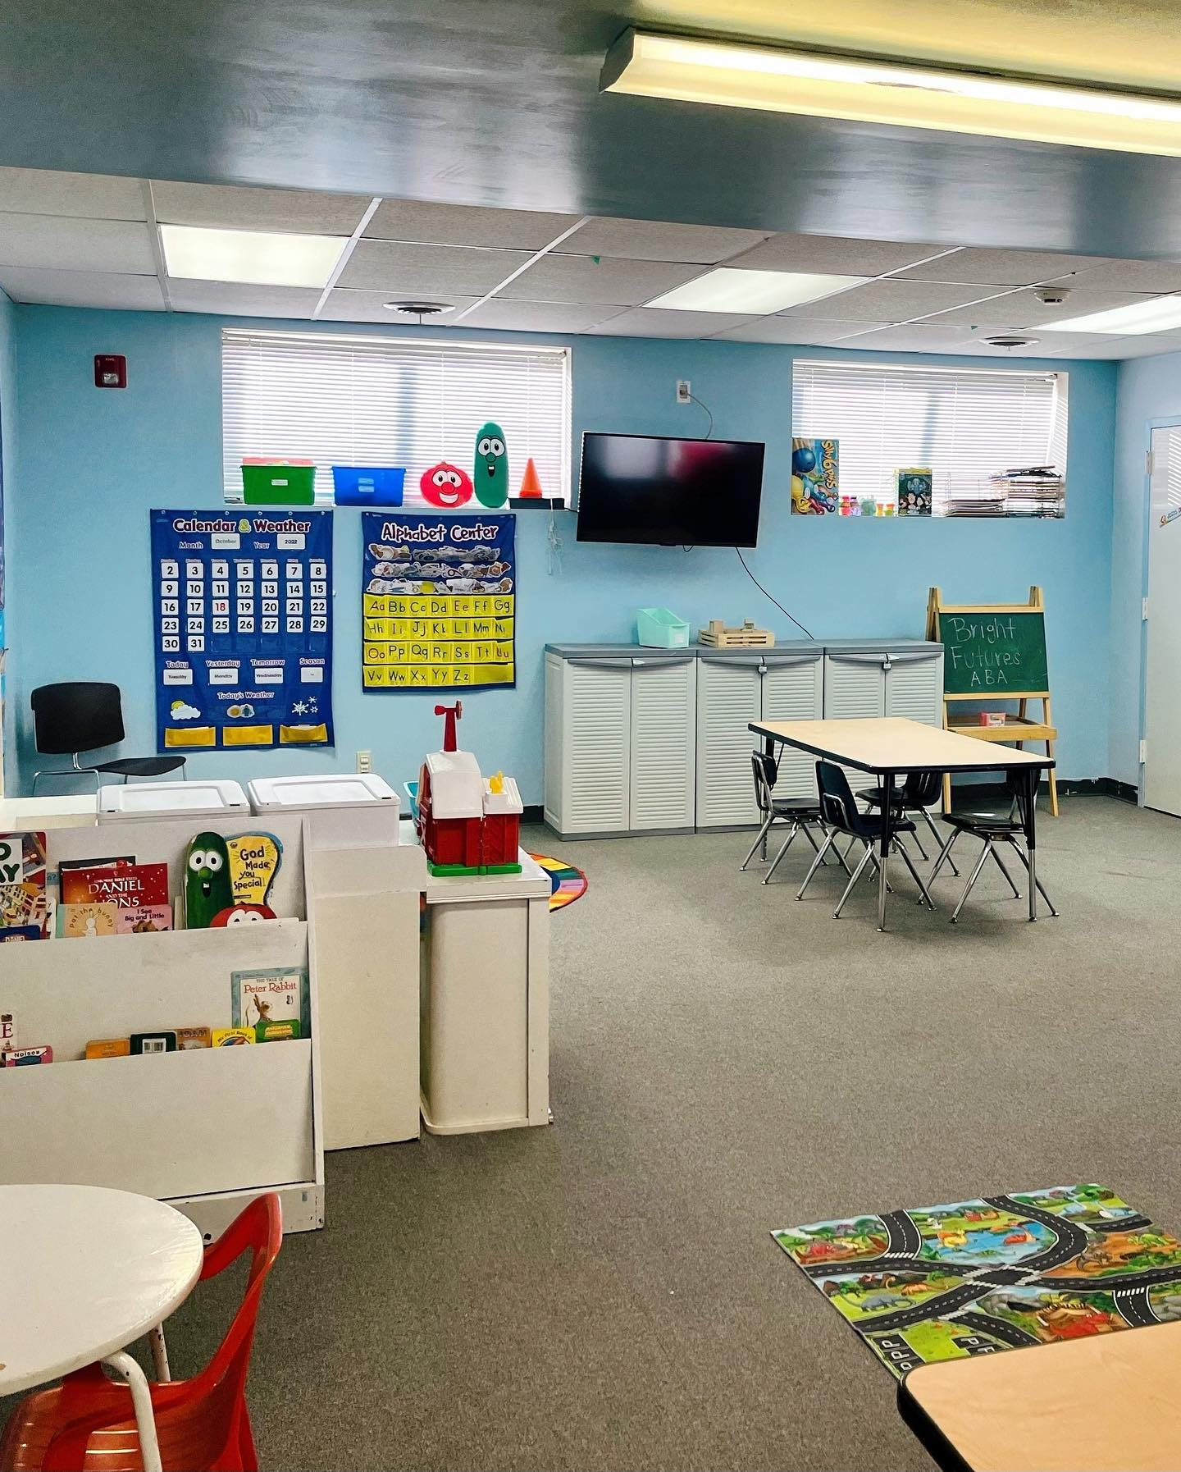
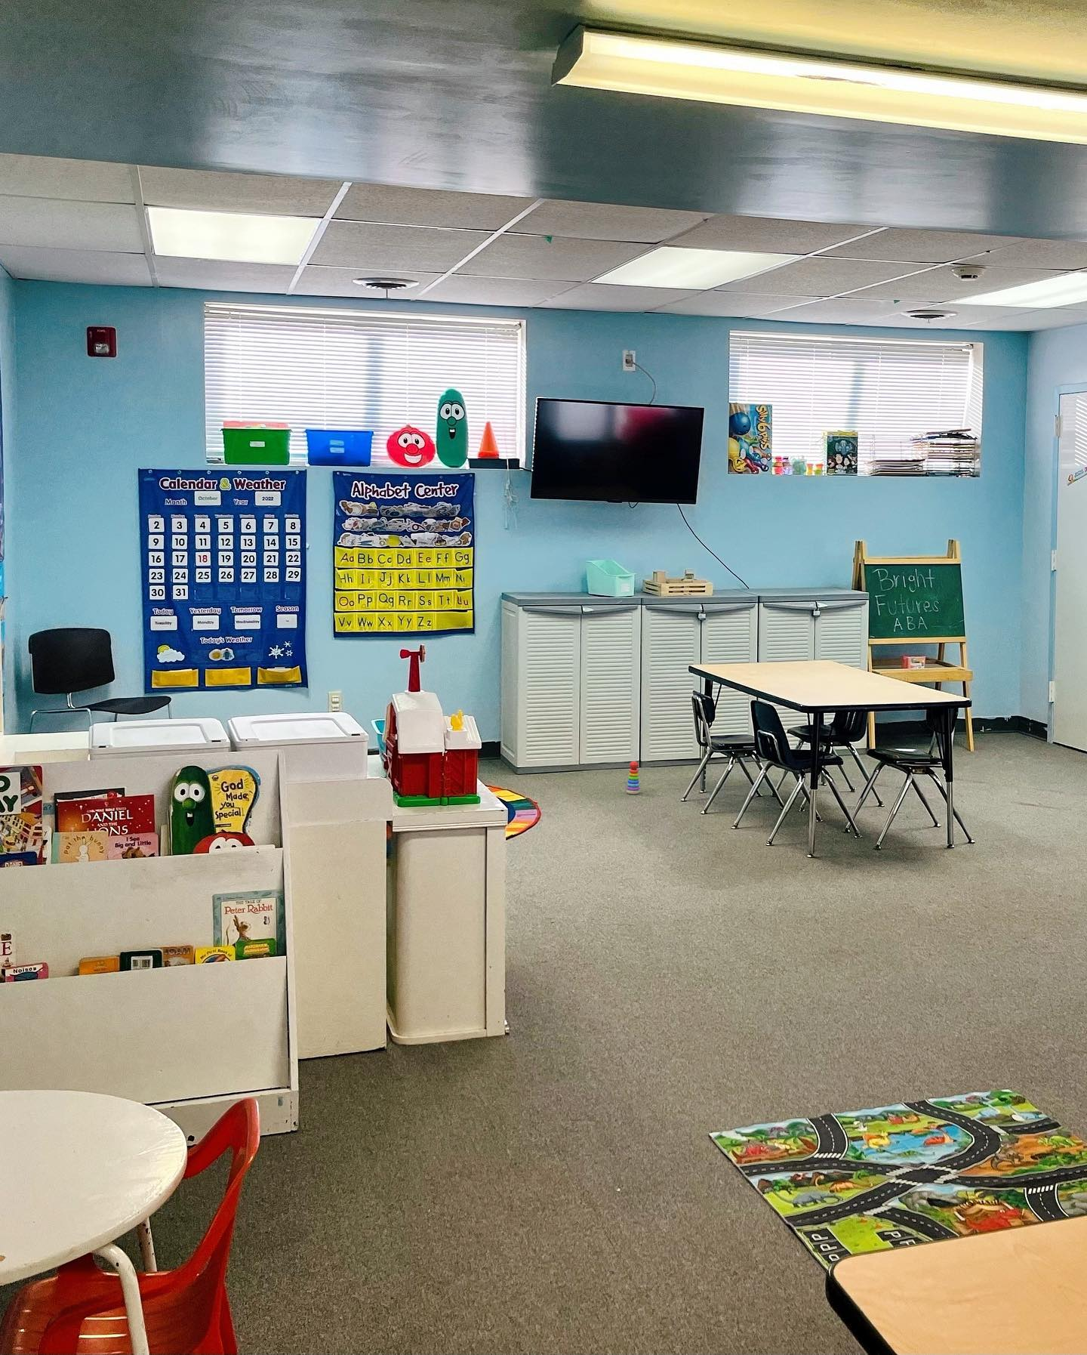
+ stacking toy (632, 777)
